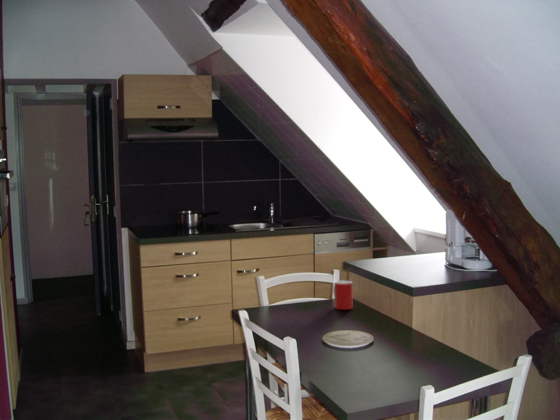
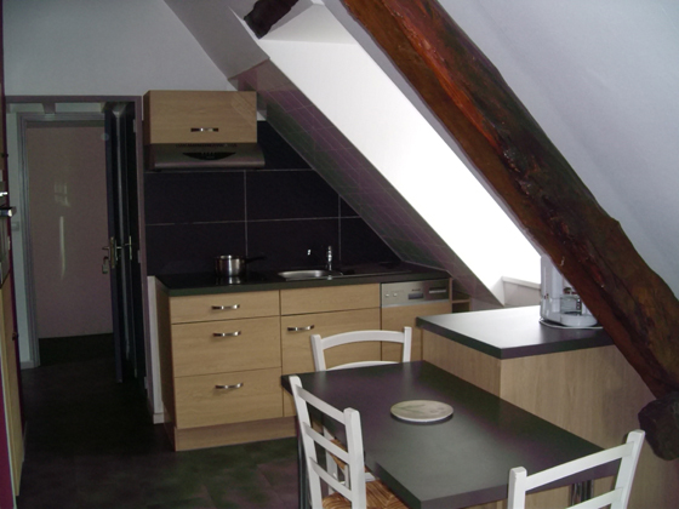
- cup (342, 294)
